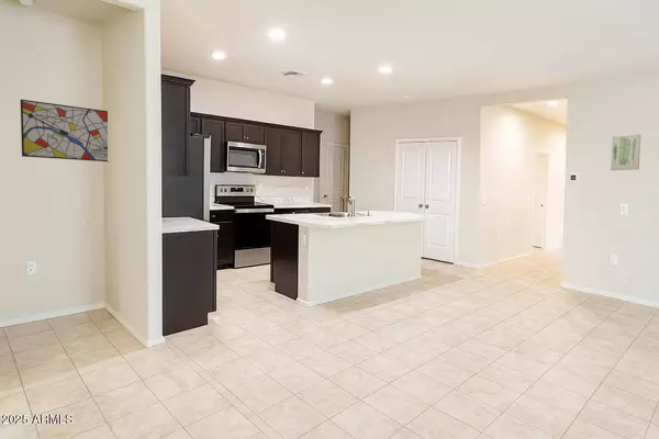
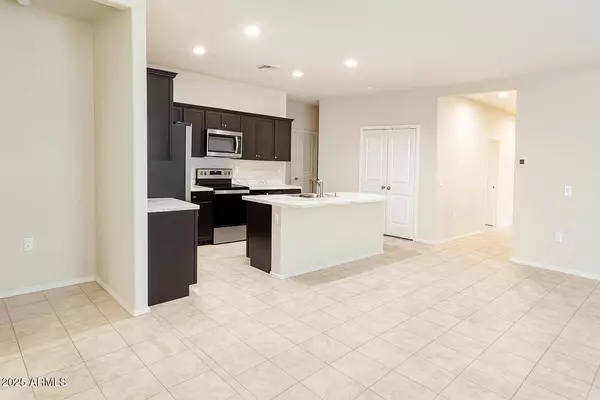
- wall art (68, 132)
- wall art (625, 153)
